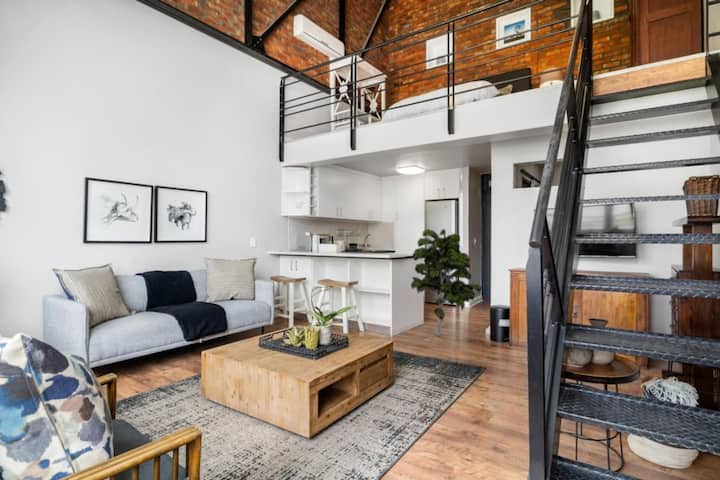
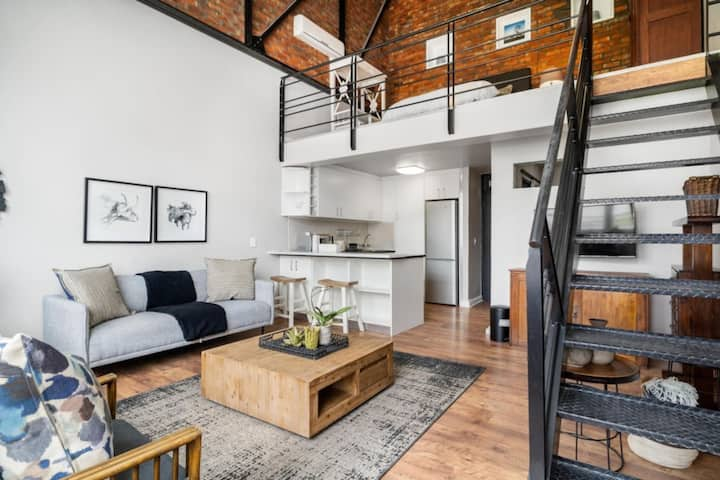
- indoor plant (444, 282)
